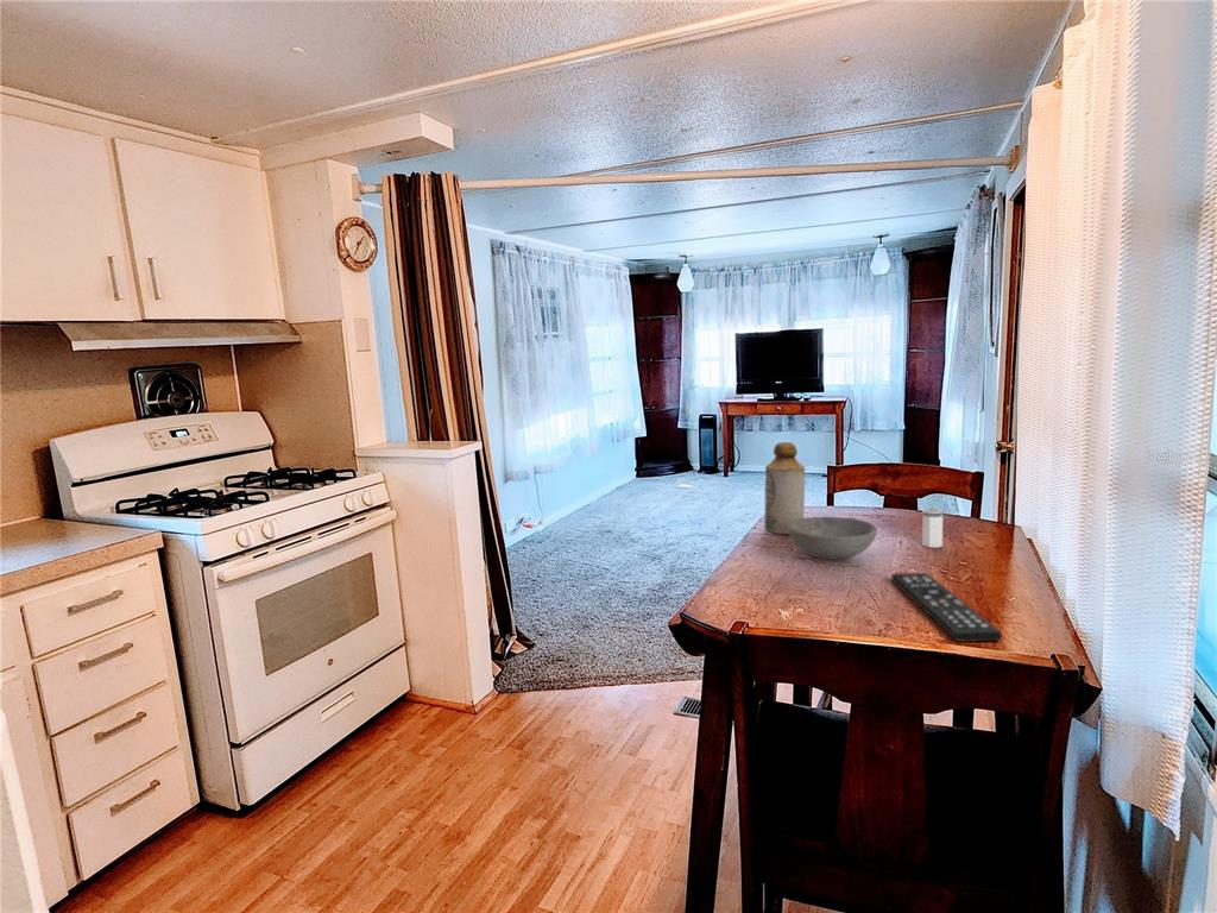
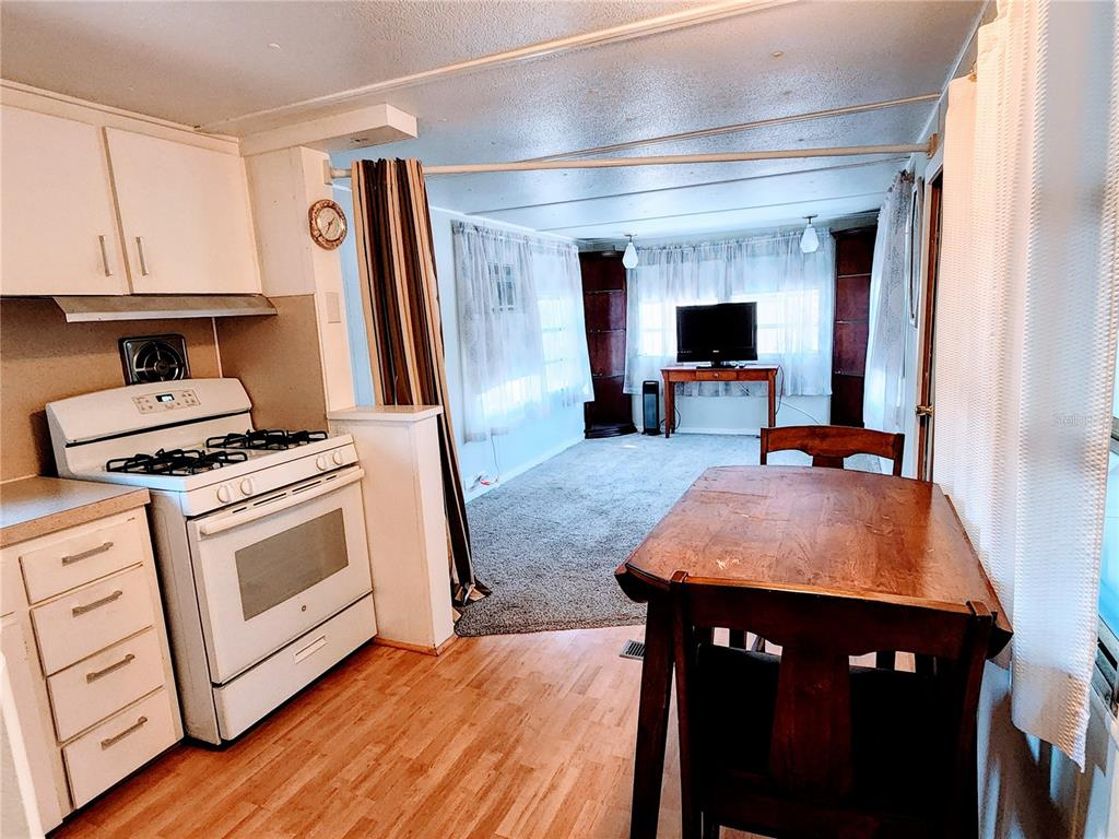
- salt shaker (932, 528)
- remote control (939, 602)
- bowl (831, 540)
- bottle (783, 486)
